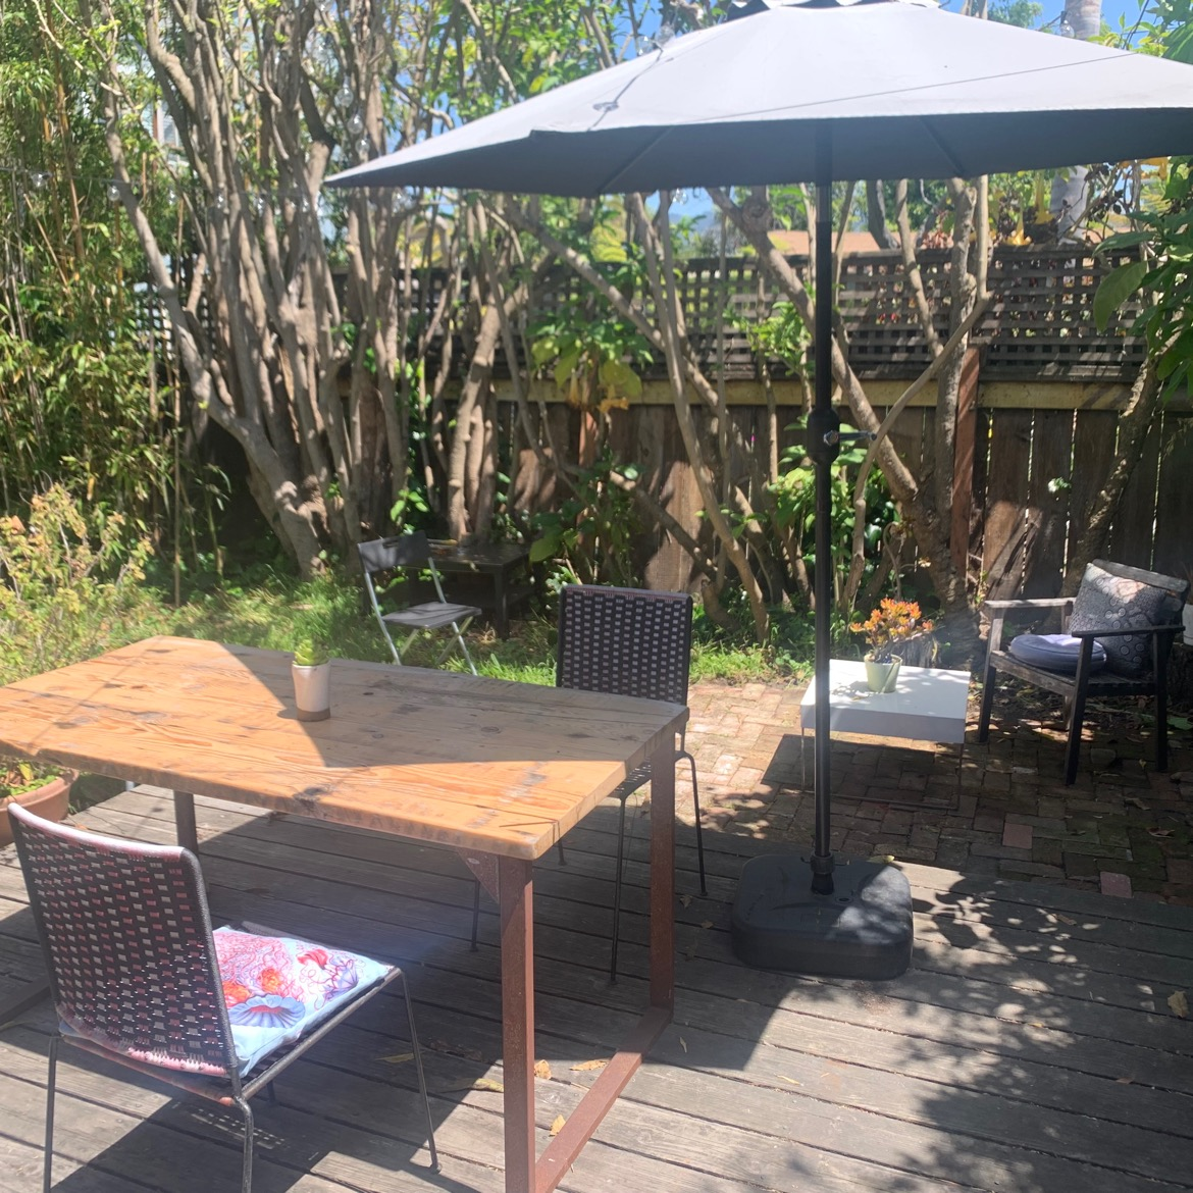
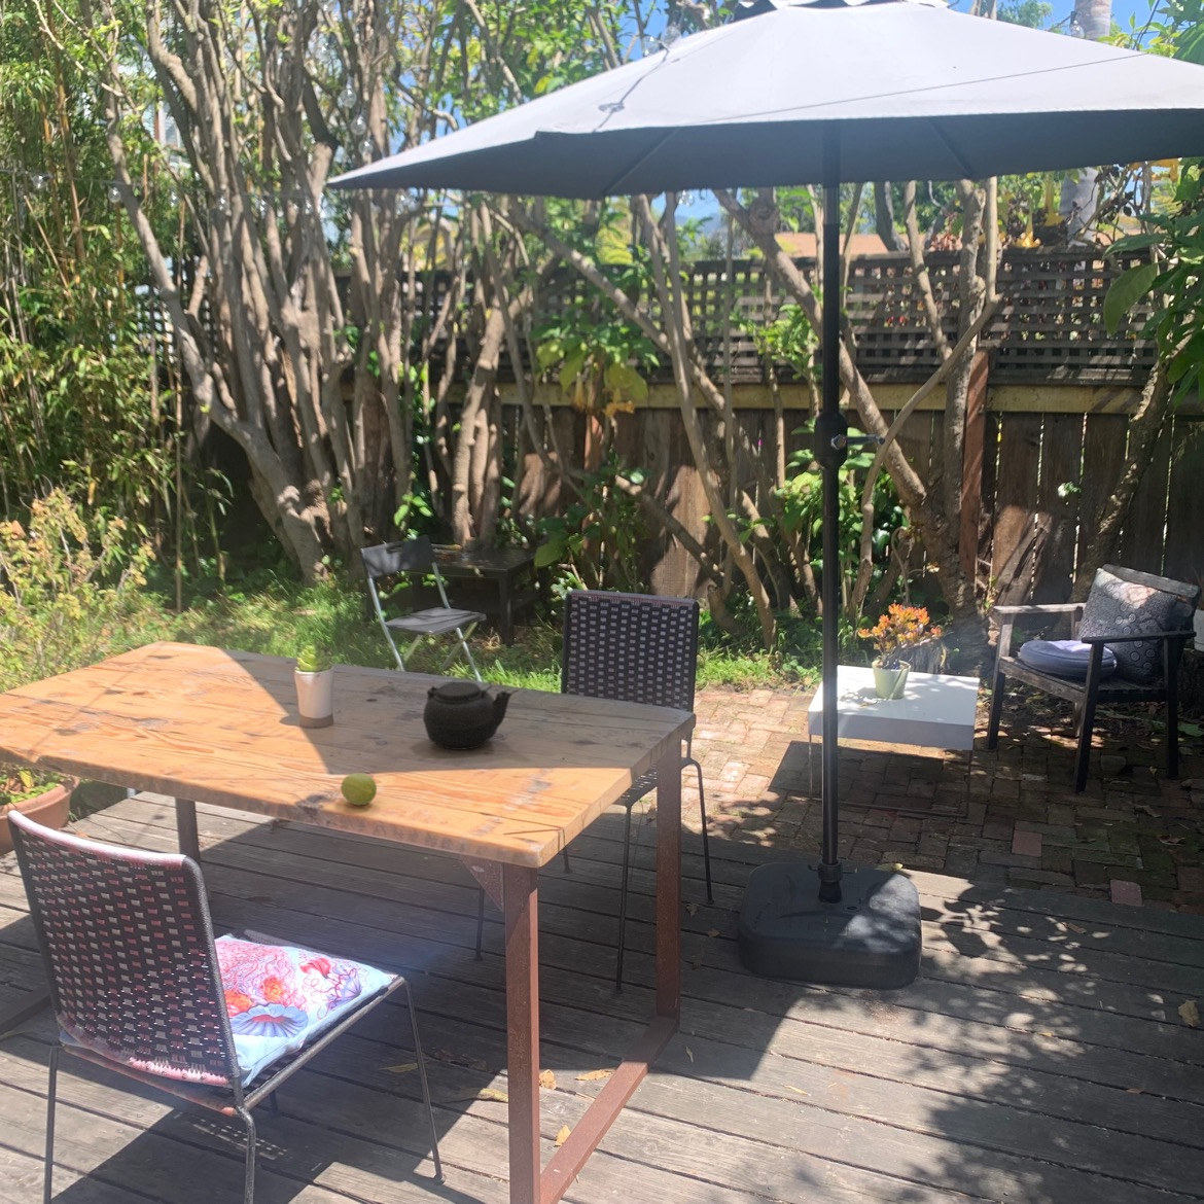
+ teapot (469, 716)
+ fruit (357, 788)
